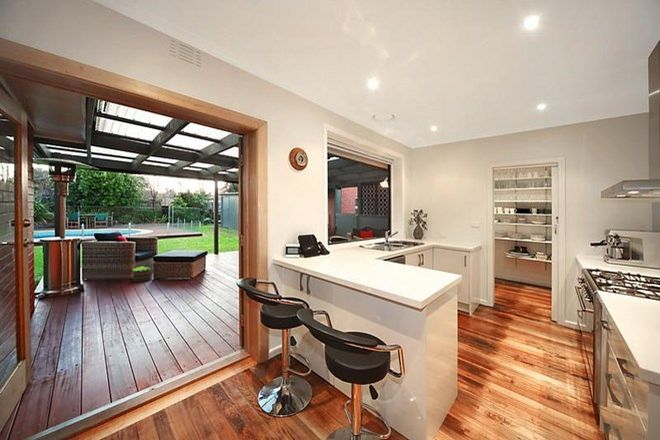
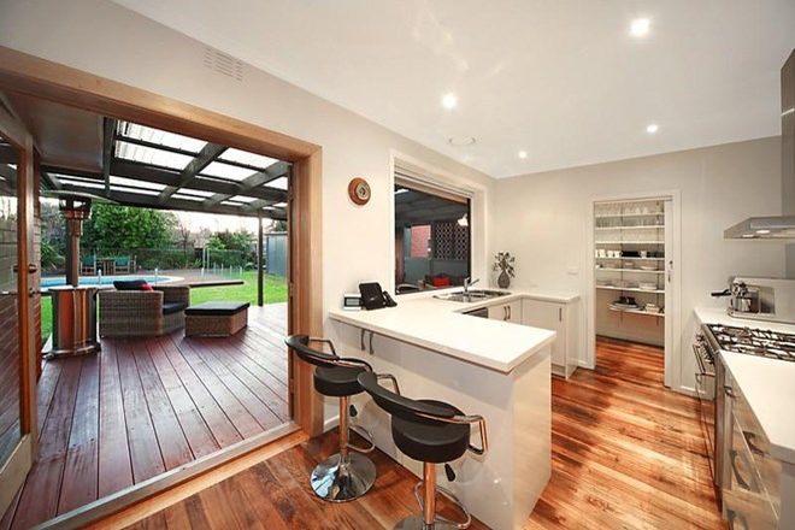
- potted plant (142, 273)
